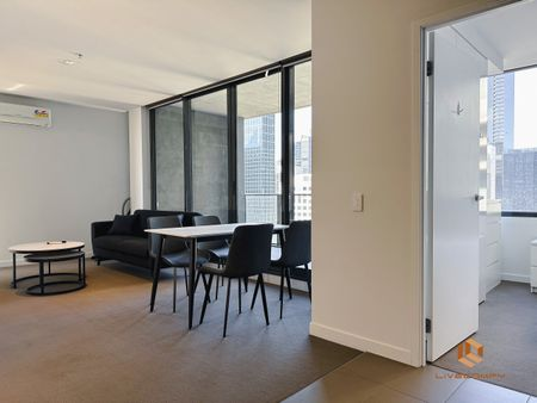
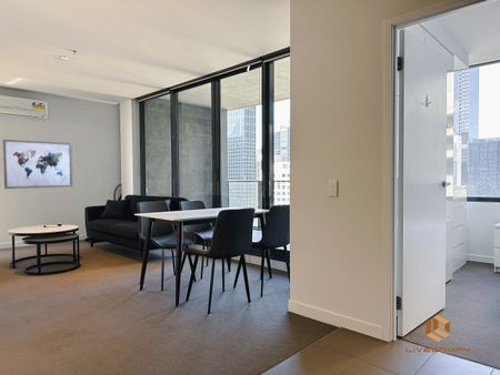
+ wall art (40, 164)
